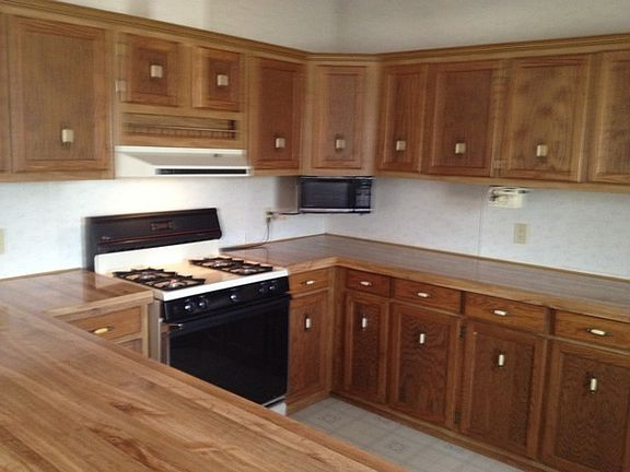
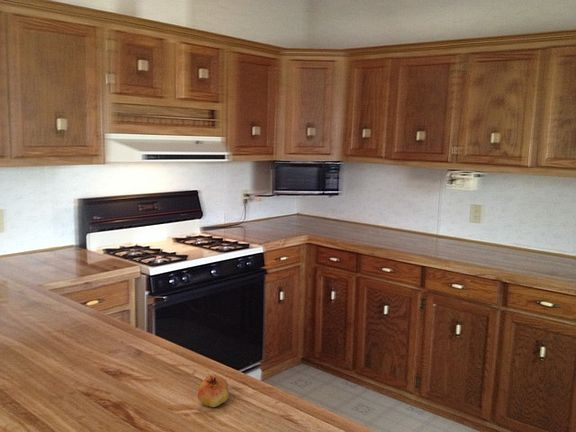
+ fruit (213, 389)
